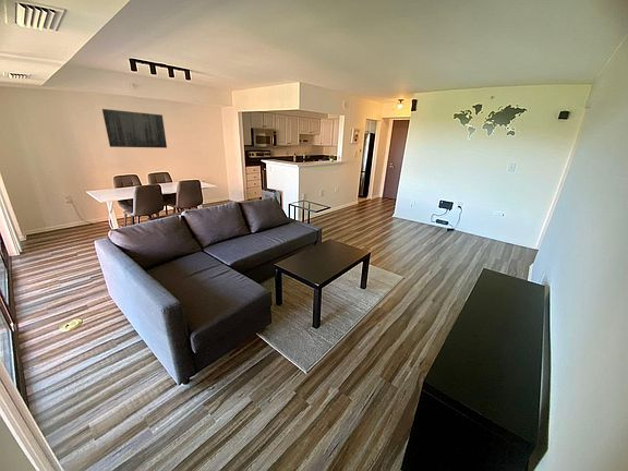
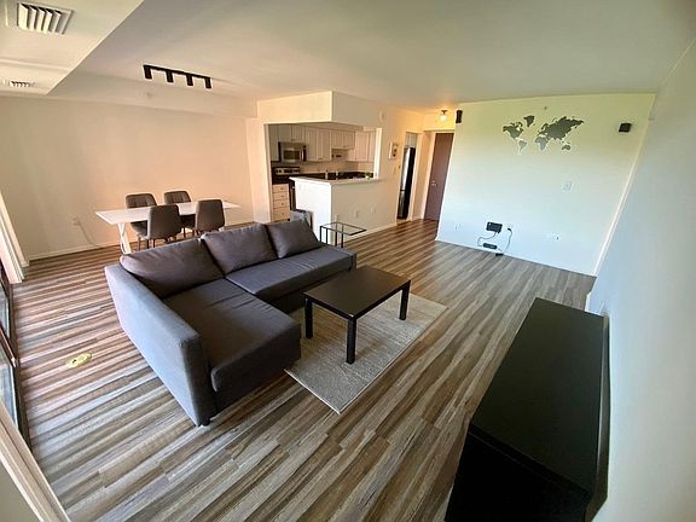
- wall art (137, 130)
